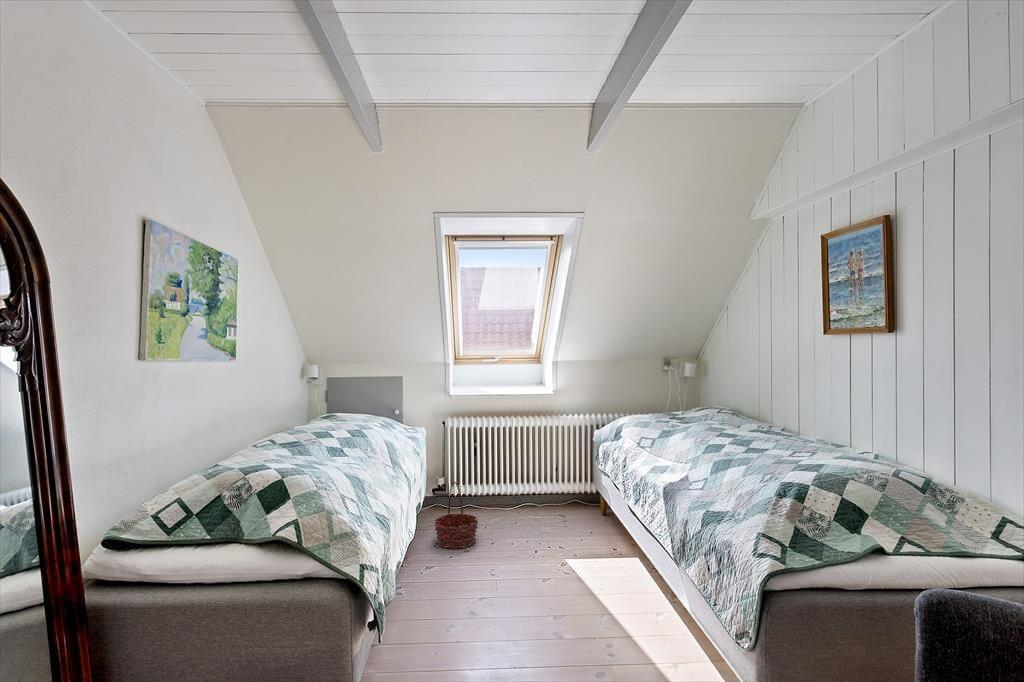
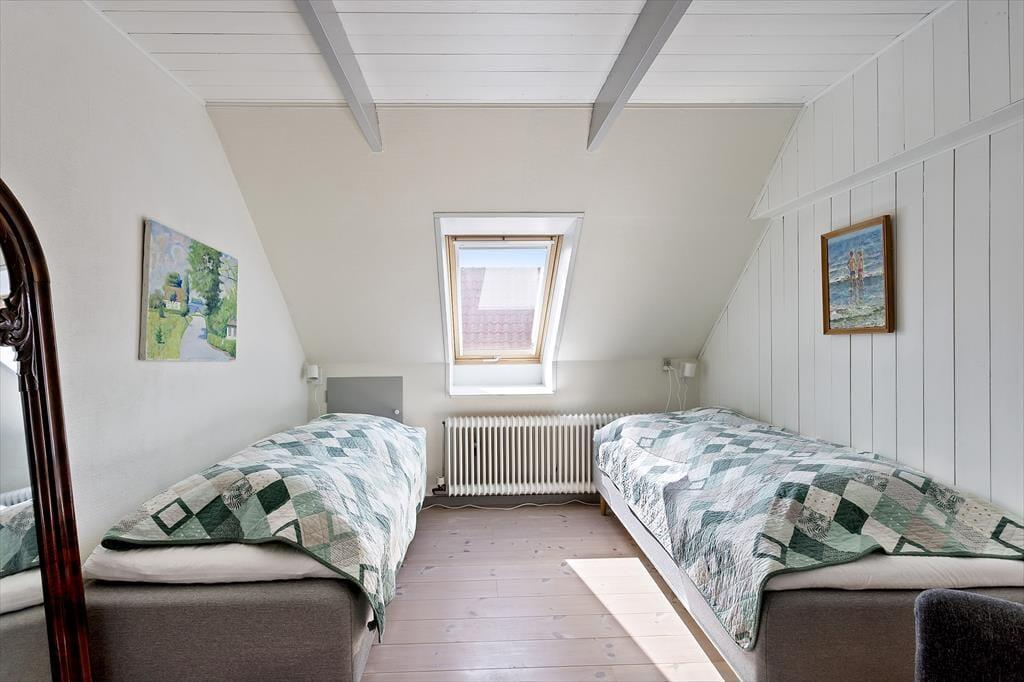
- basket (456, 514)
